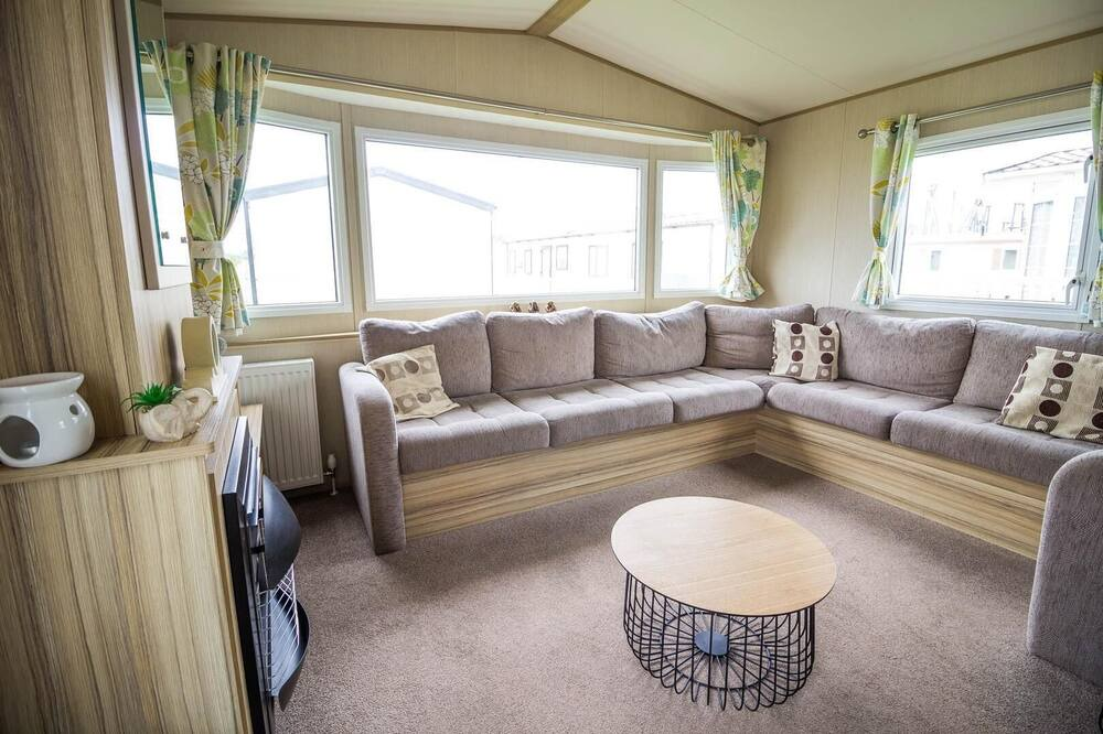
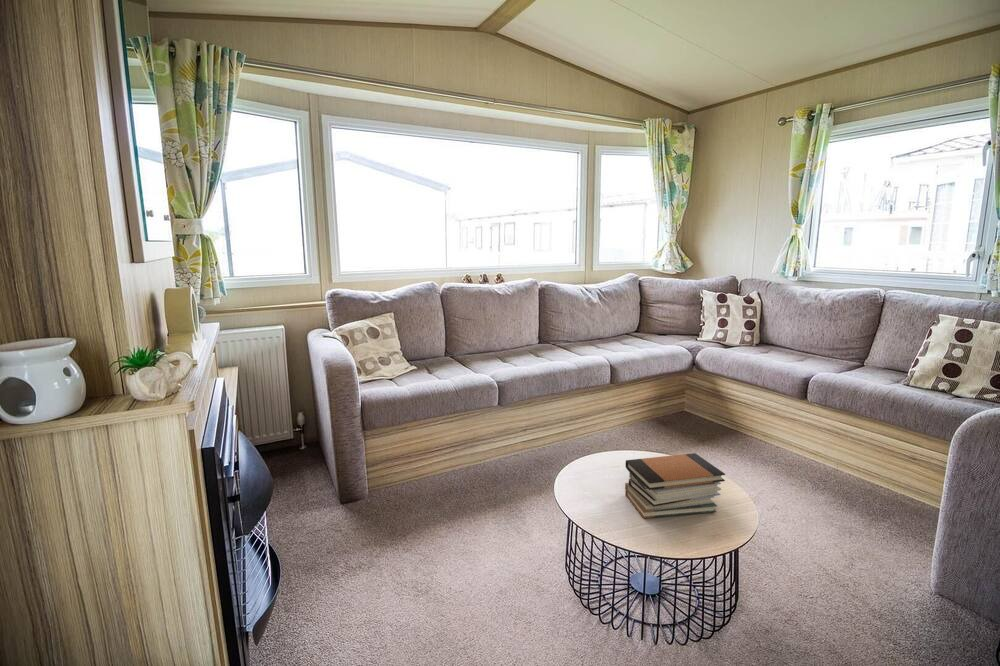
+ book stack (672, 485)
